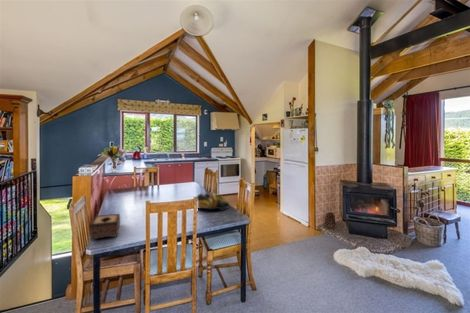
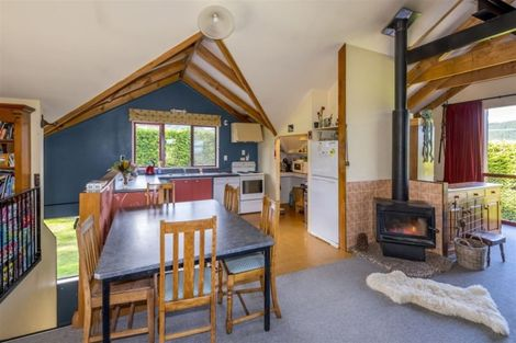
- fruit bowl (211, 199)
- tissue box (106, 225)
